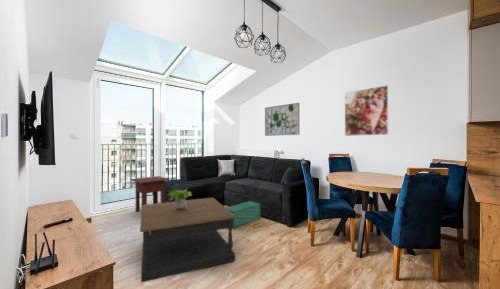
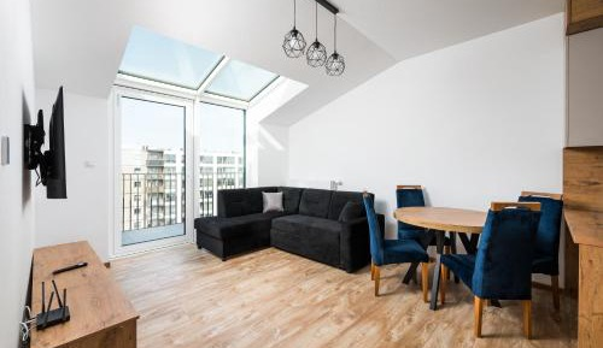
- wall art (280, 120)
- potted plant (179, 198)
- coffee table (185, 230)
- storage bin (242, 213)
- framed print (365, 112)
- side table (150, 192)
